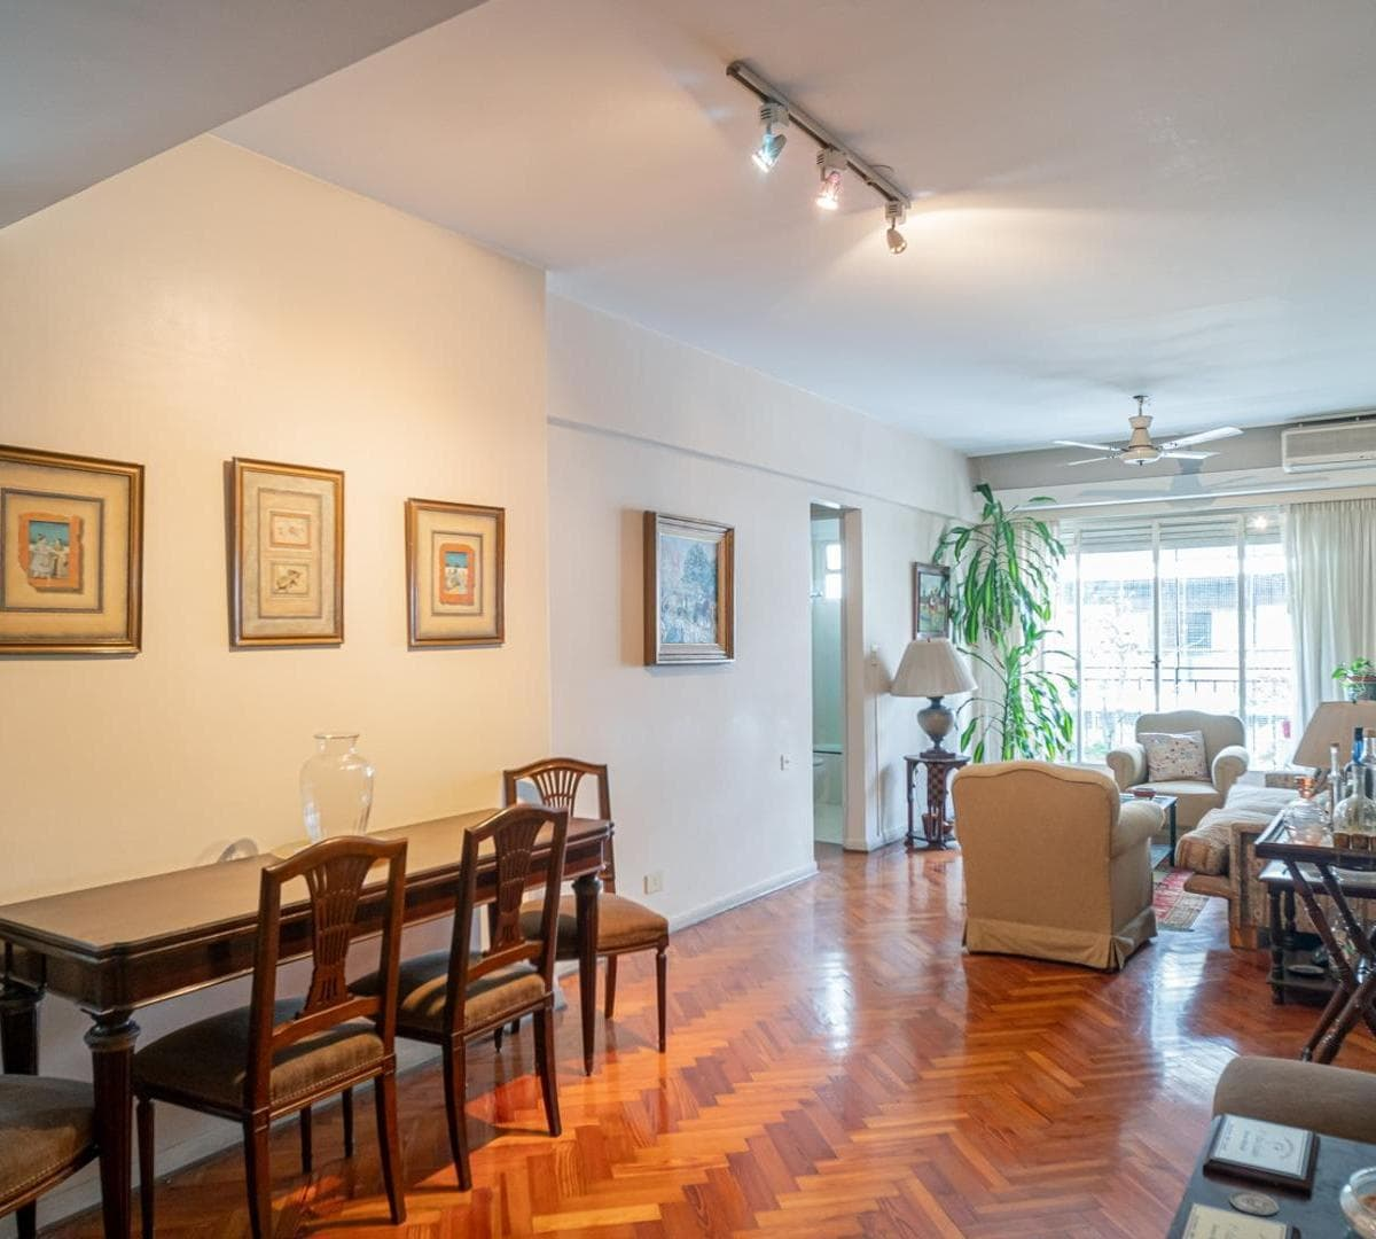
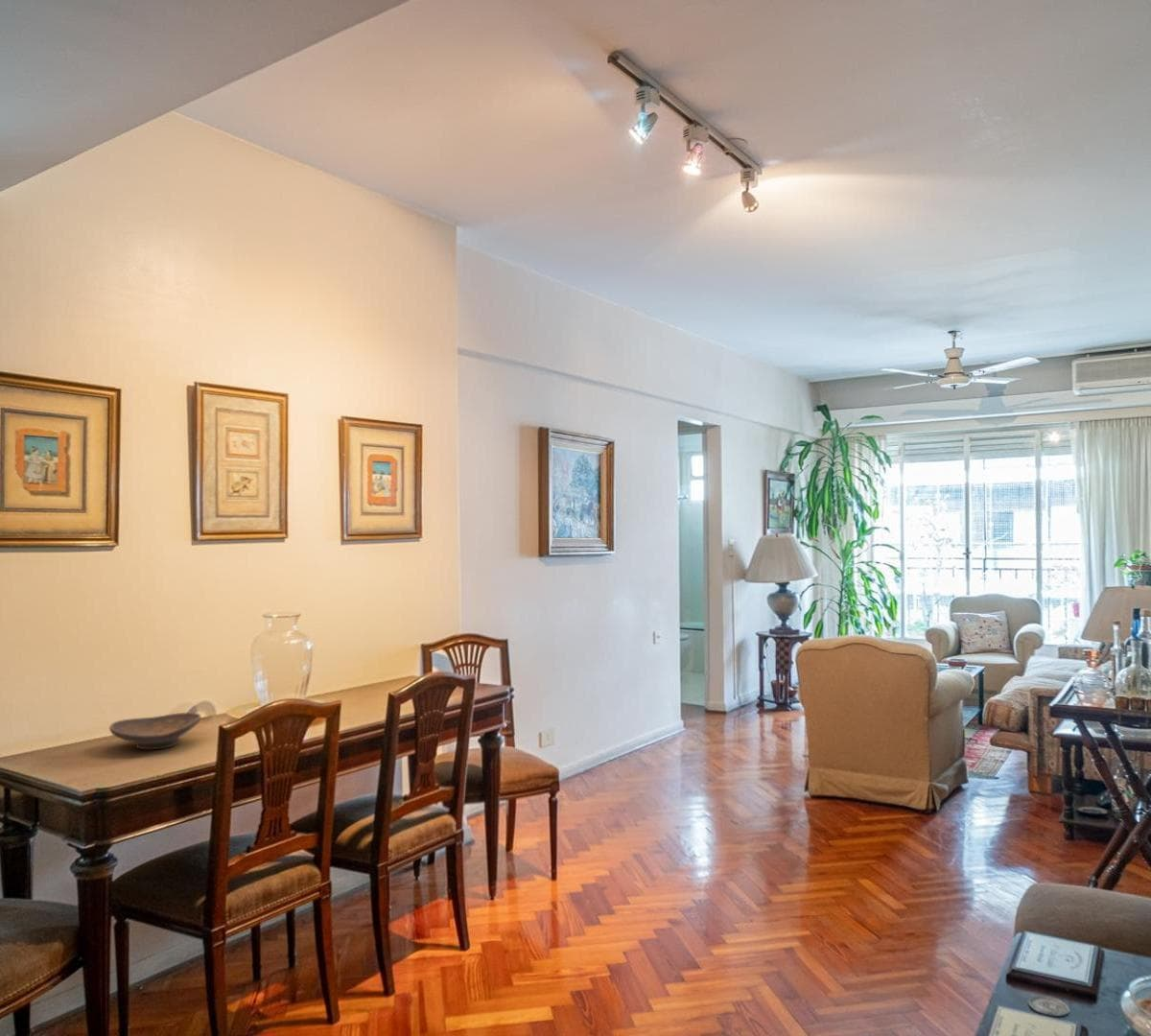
+ decorative bowl (155, 732)
